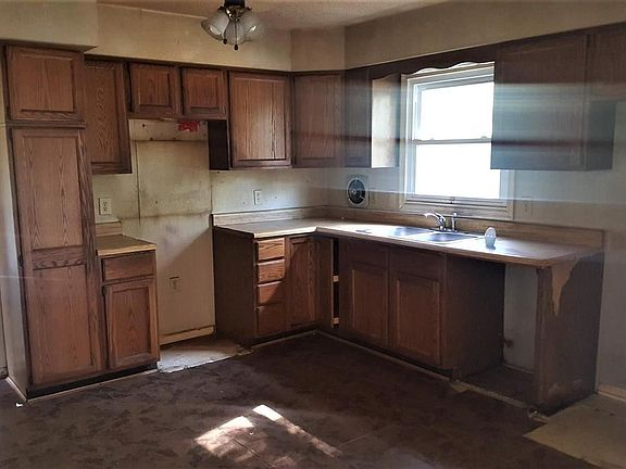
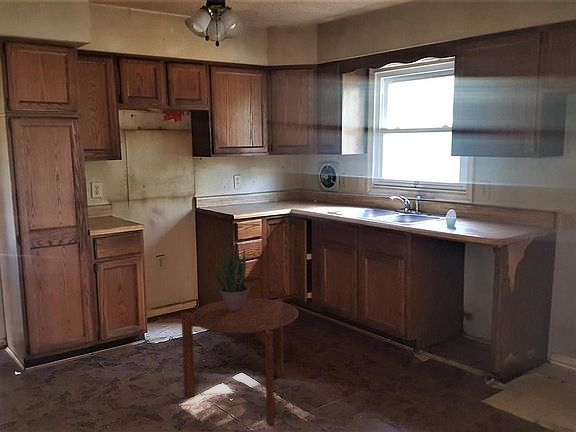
+ side table (240, 332)
+ potted plant (232, 277)
